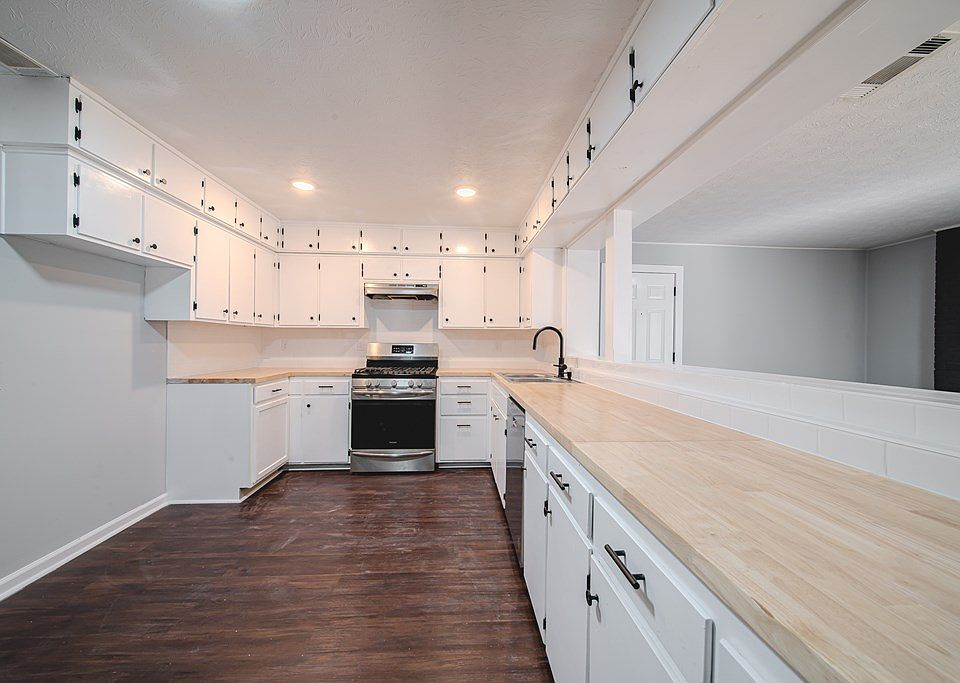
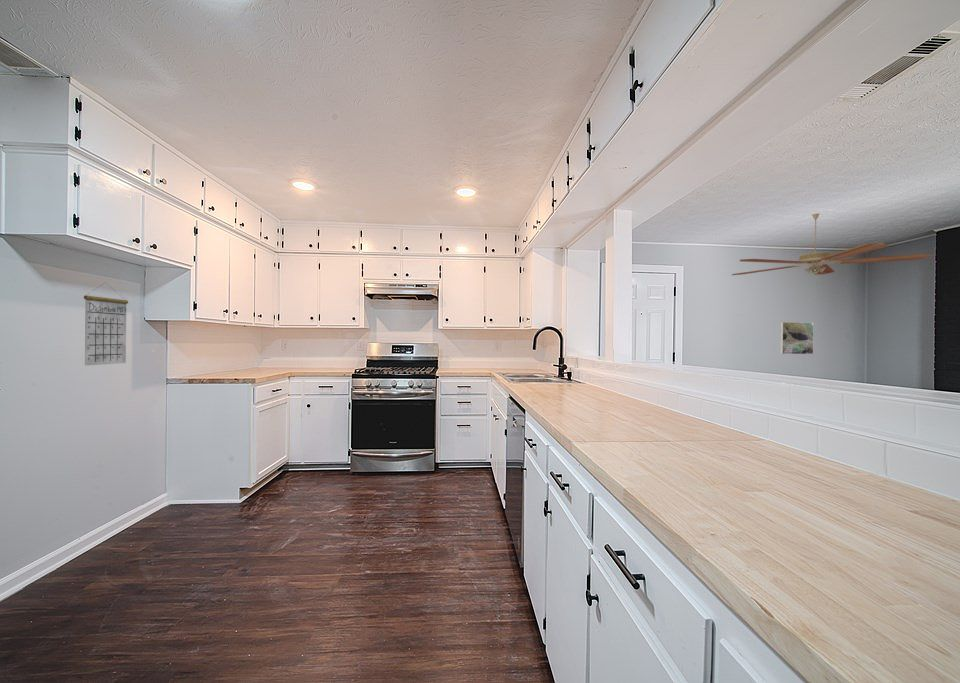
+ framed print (796, 338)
+ calendar (106, 323)
+ ceiling fan (815, 244)
